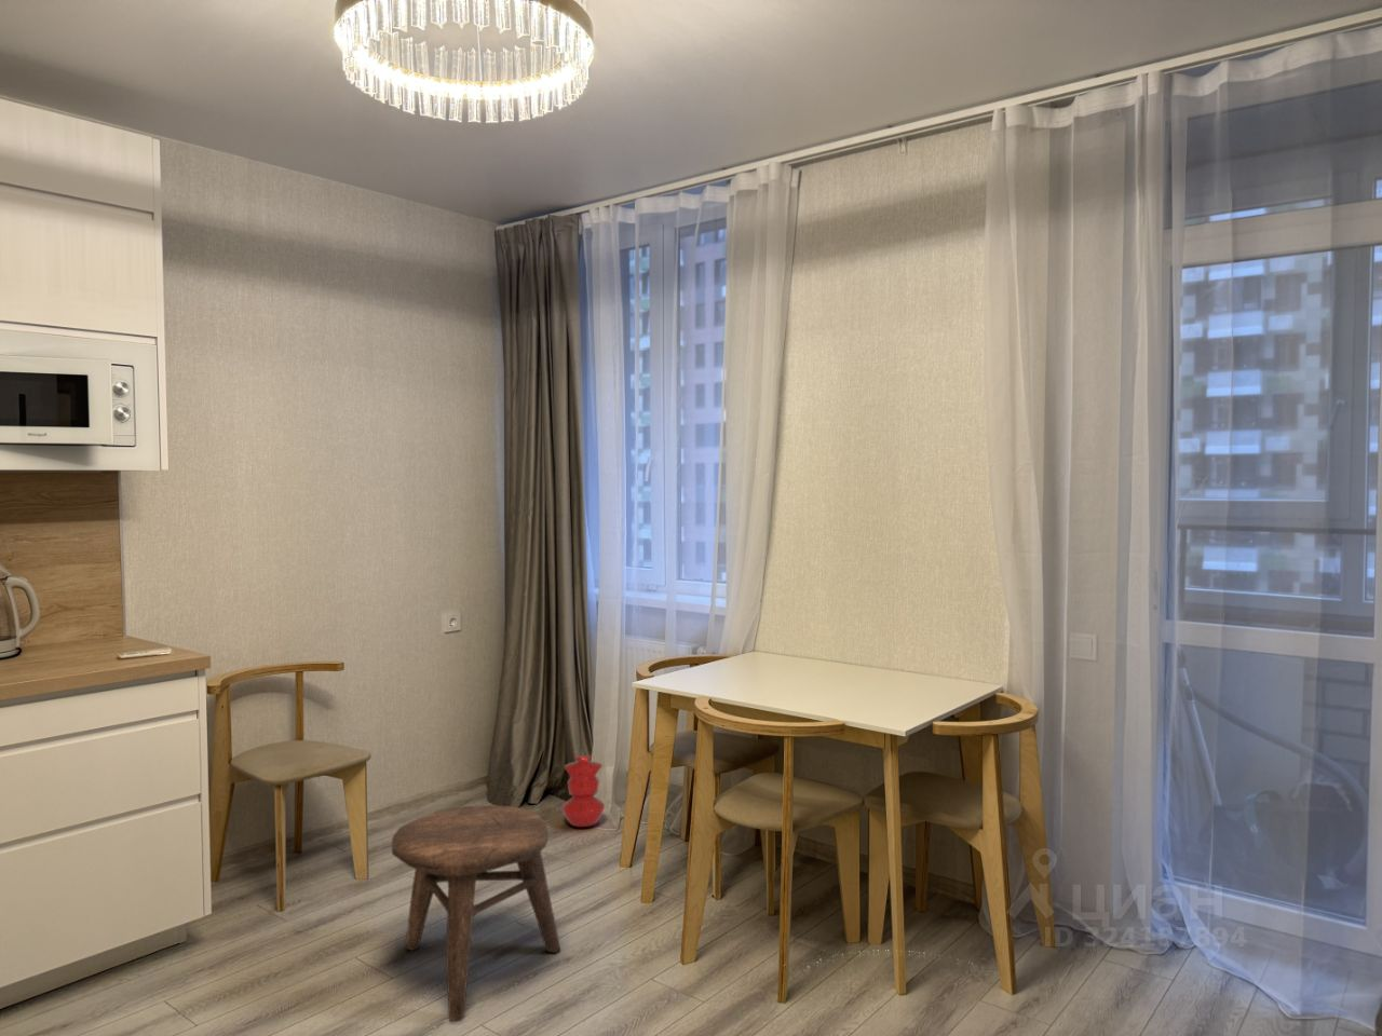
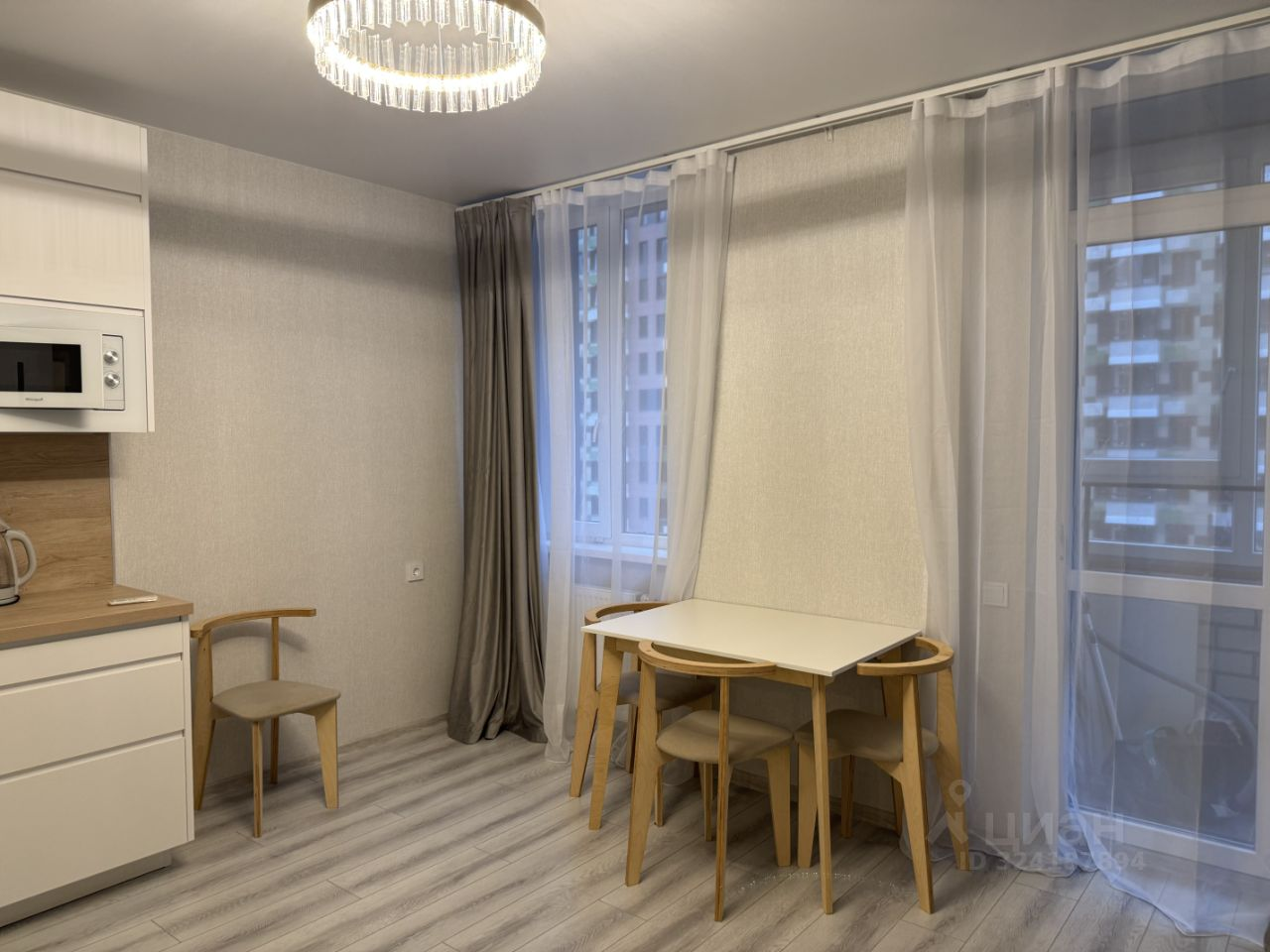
- vase (583, 791)
- stool (483, 901)
